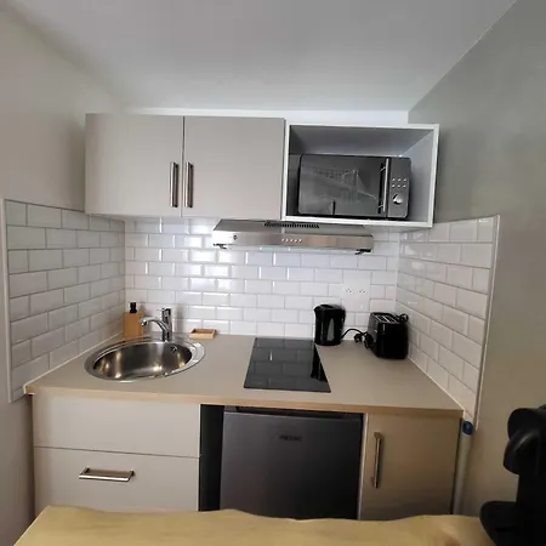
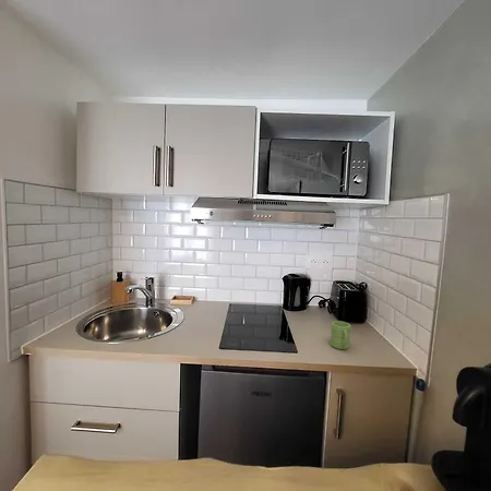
+ mug (342, 336)
